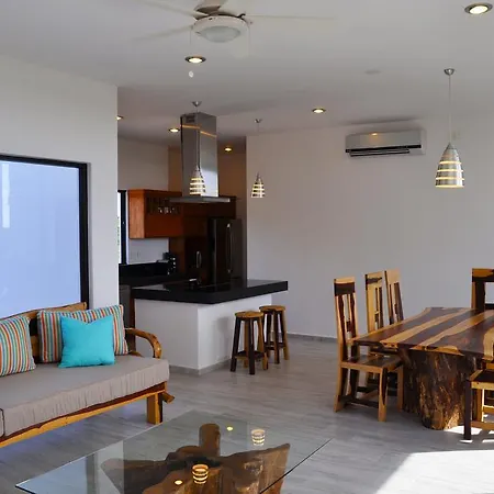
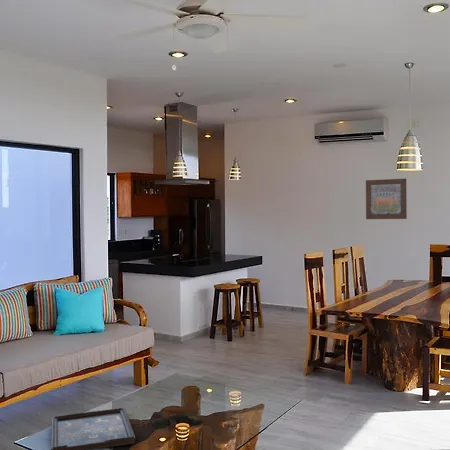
+ decorative tray (91, 429)
+ wall art (385, 199)
